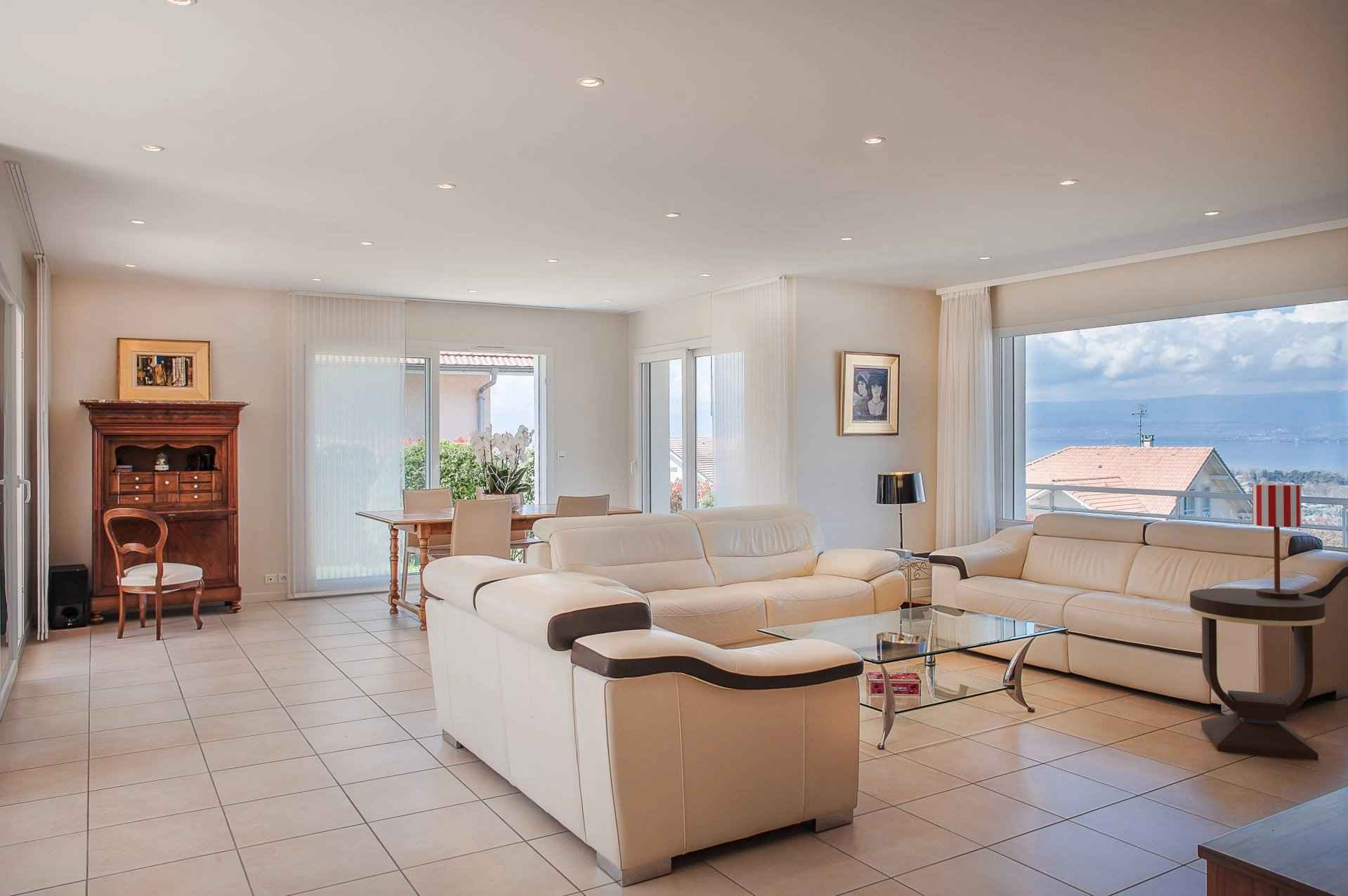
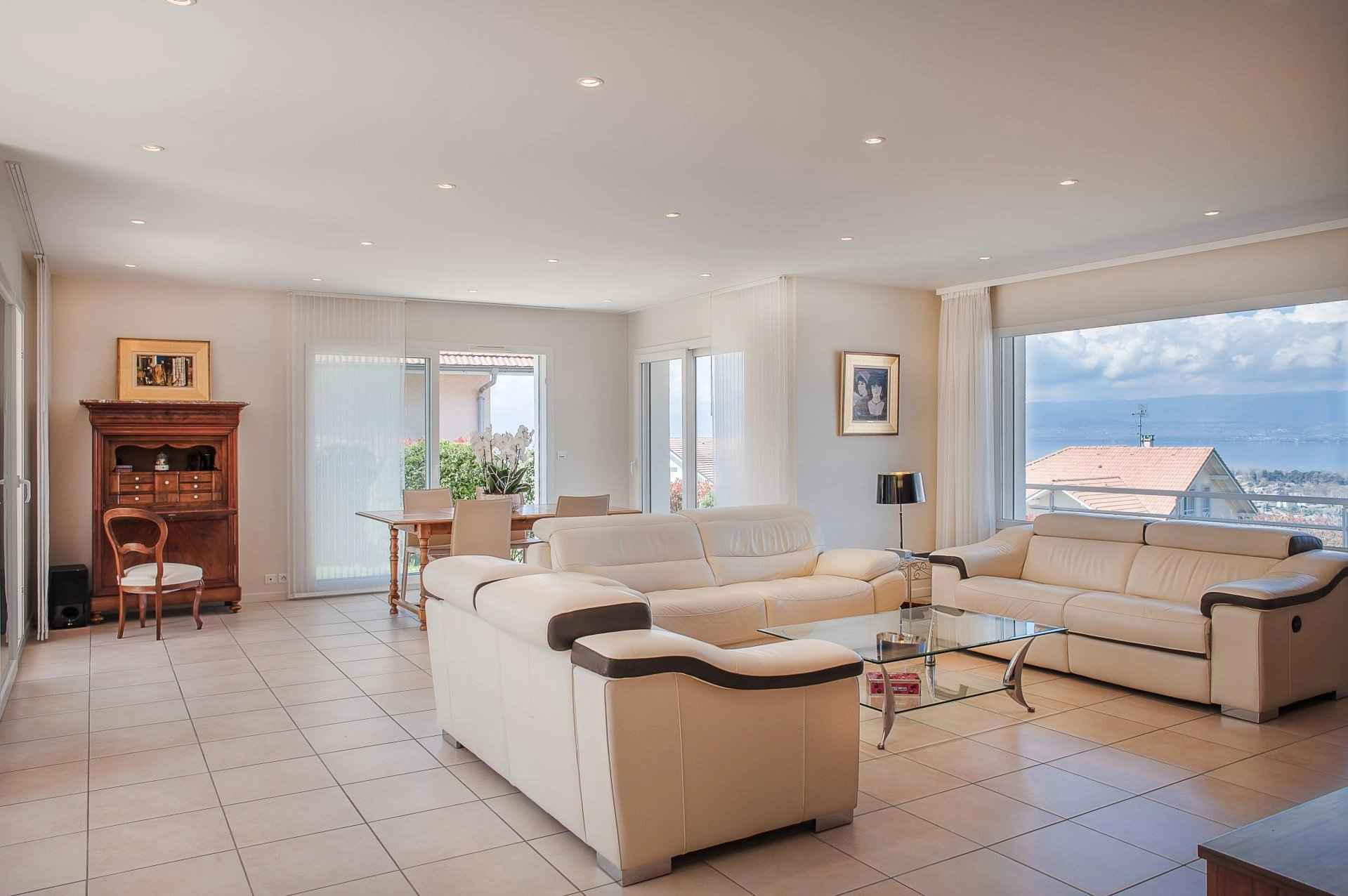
- table lamp (1276, 540)
- side table (1251, 692)
